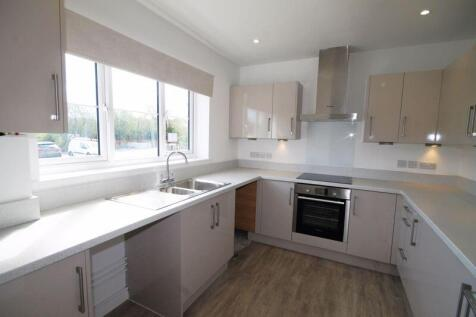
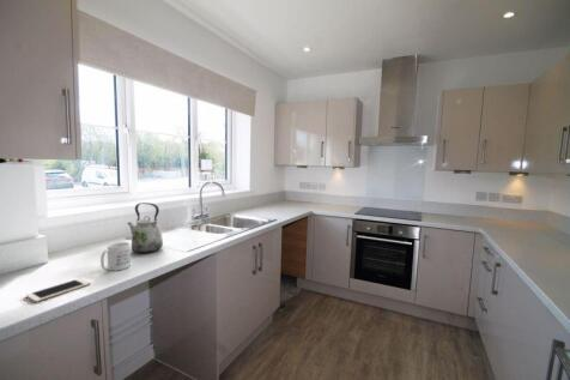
+ kettle (142, 225)
+ mug (115, 257)
+ cell phone (60, 289)
